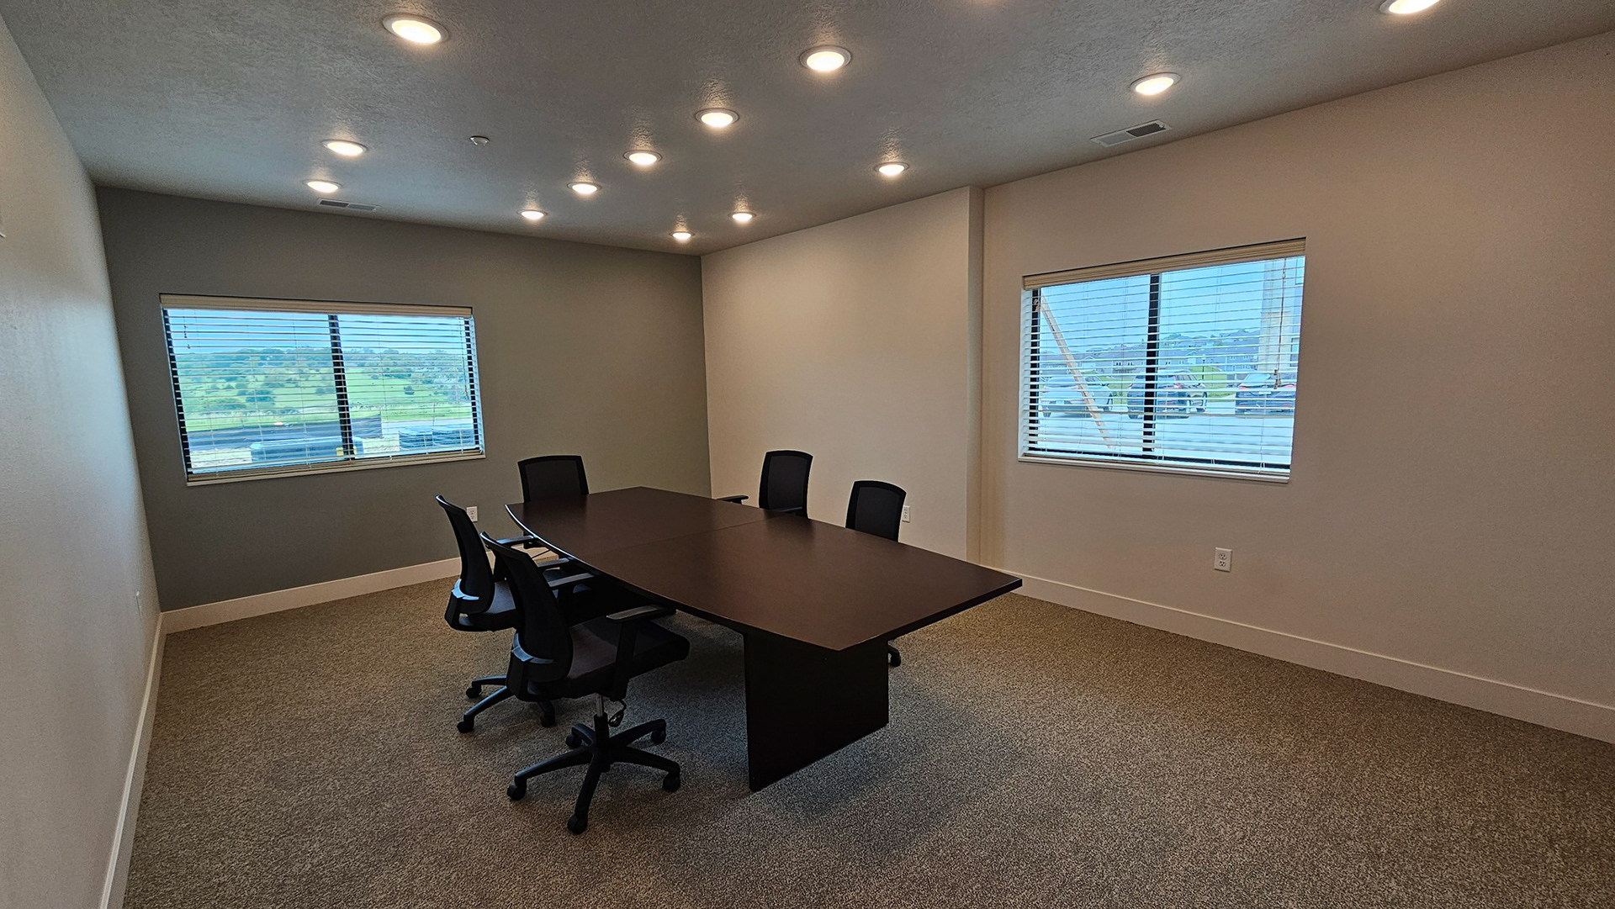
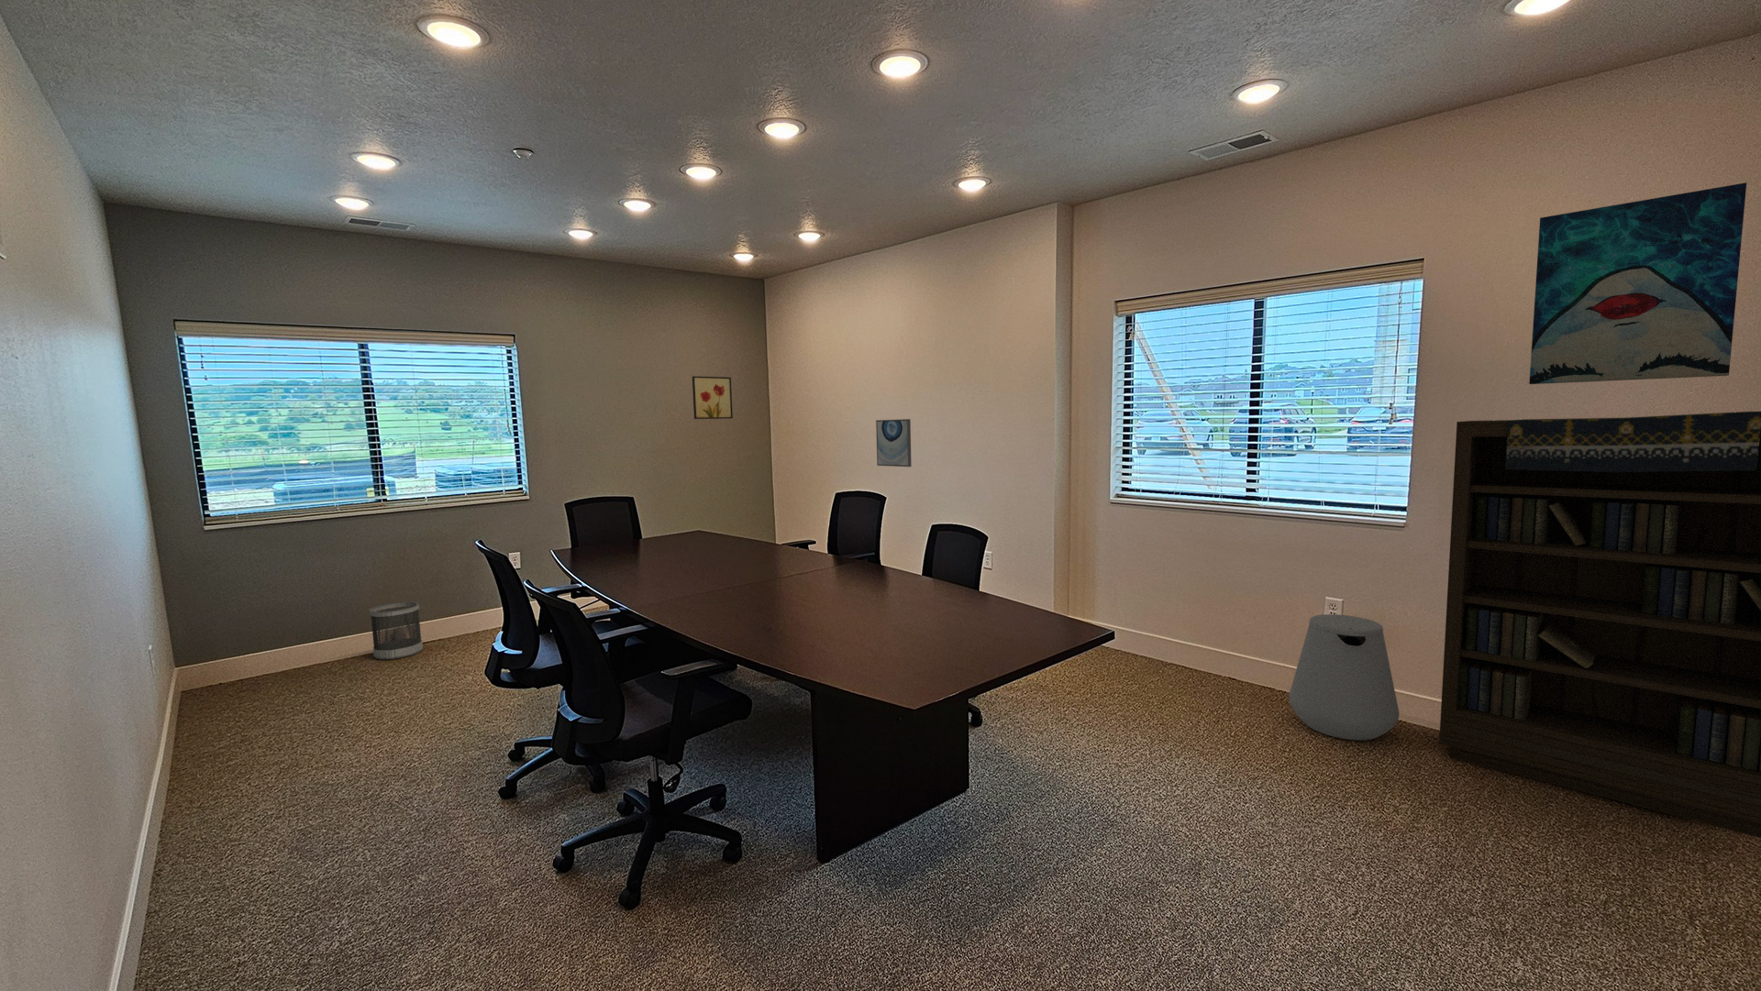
+ wastebasket (397, 630)
+ bookcase (1610, 602)
+ wall art (893, 442)
+ trash can (1345, 672)
+ wall art (1629, 291)
+ wall art (711, 398)
